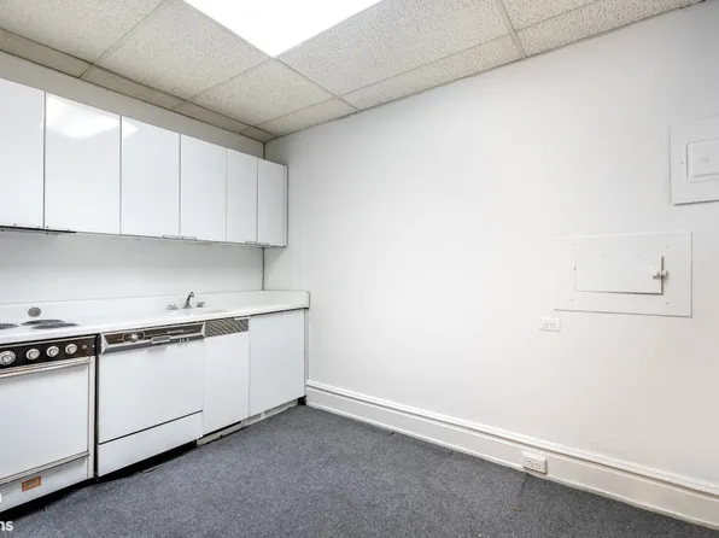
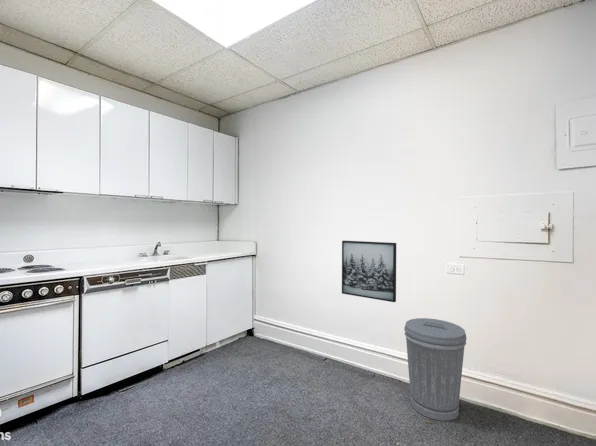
+ wall art (367, 269)
+ trash can (434, 364)
